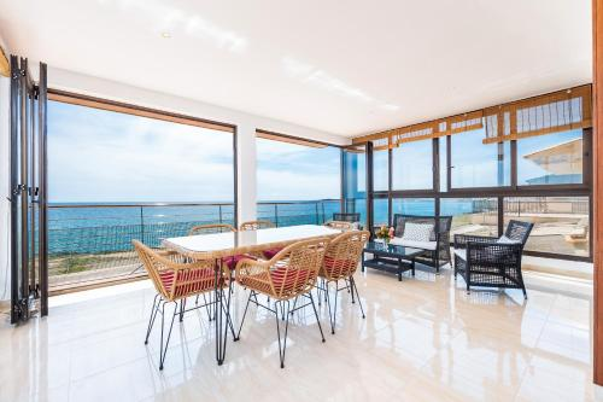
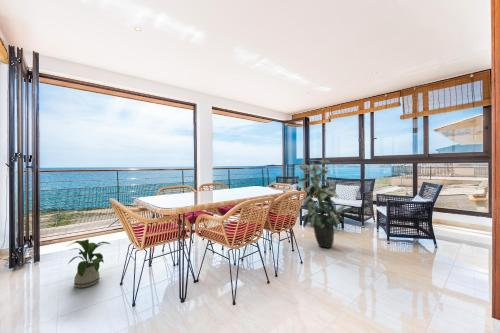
+ indoor plant (320, 203)
+ house plant (91, 257)
